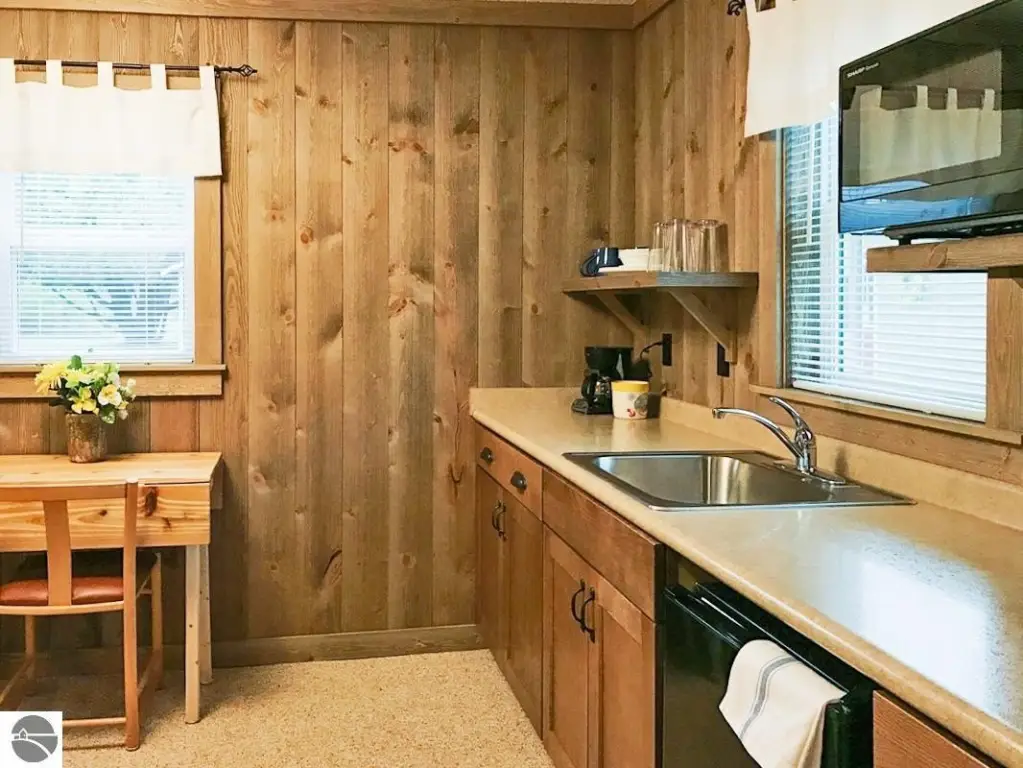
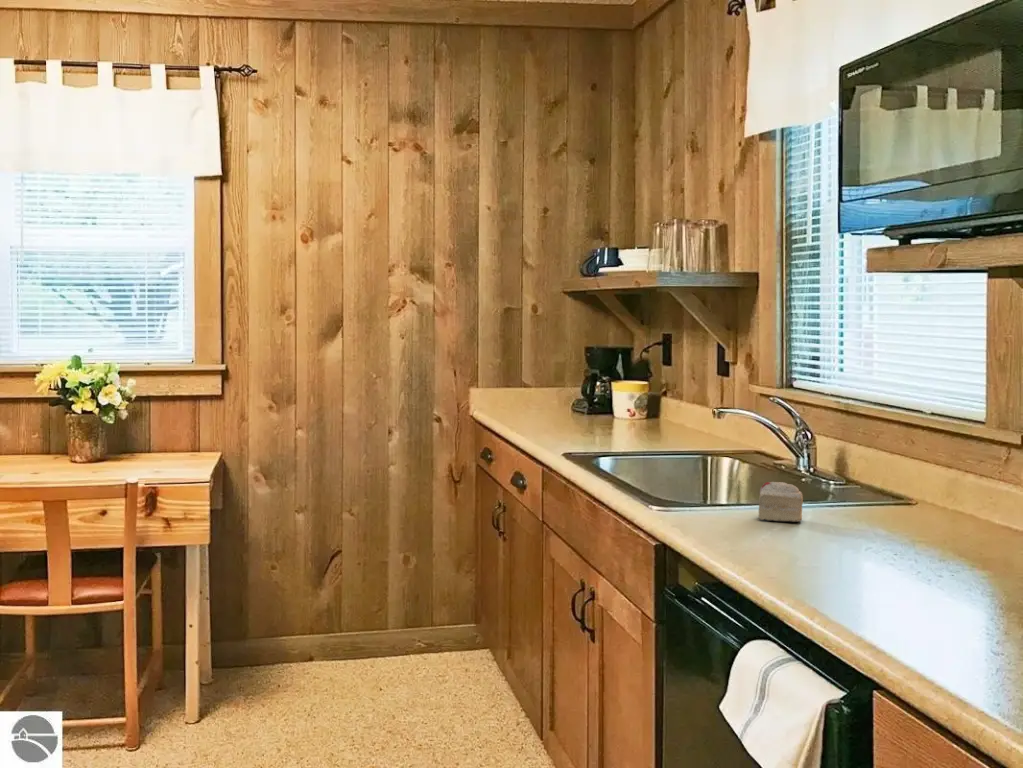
+ cake slice (780, 500)
